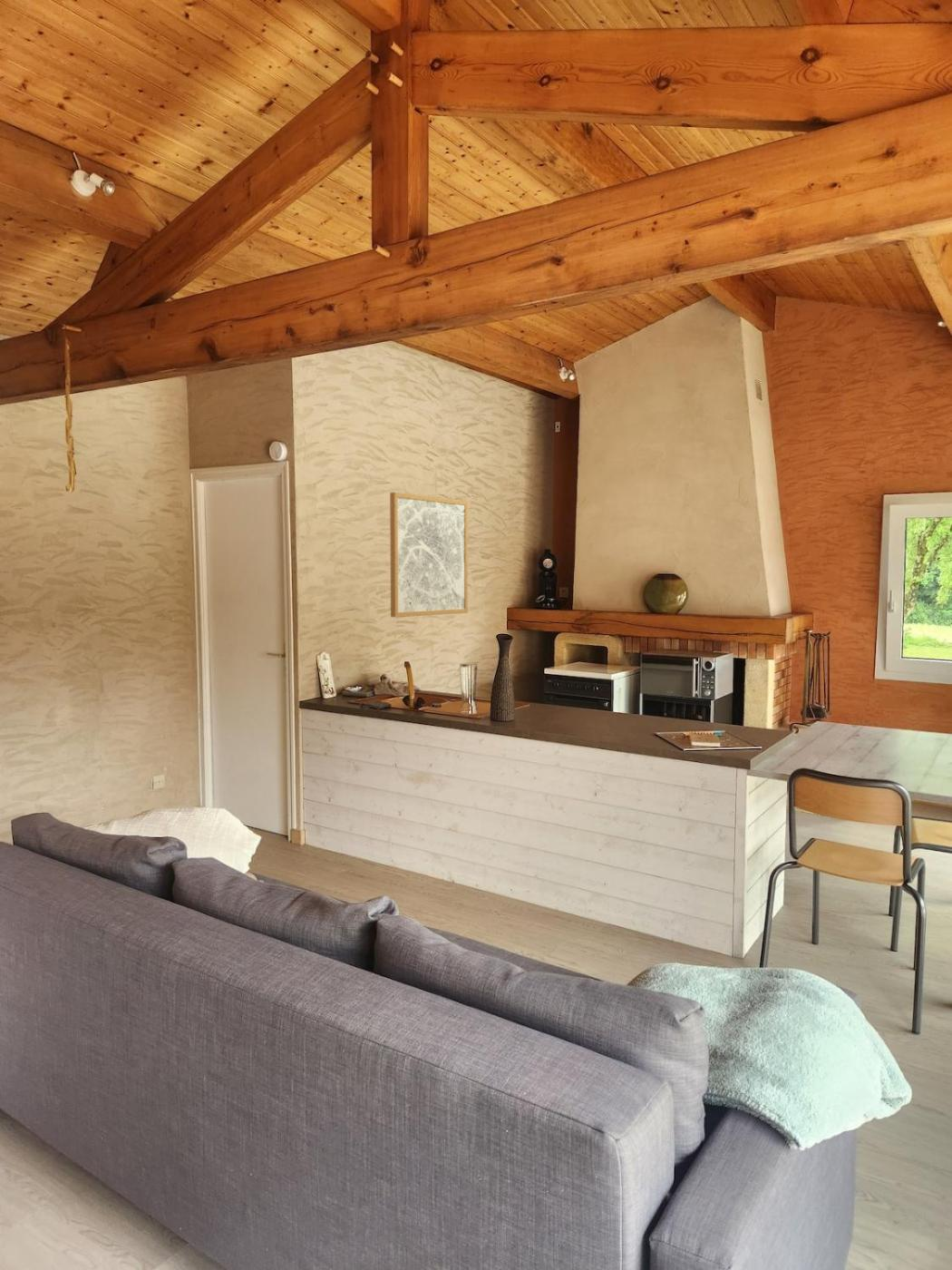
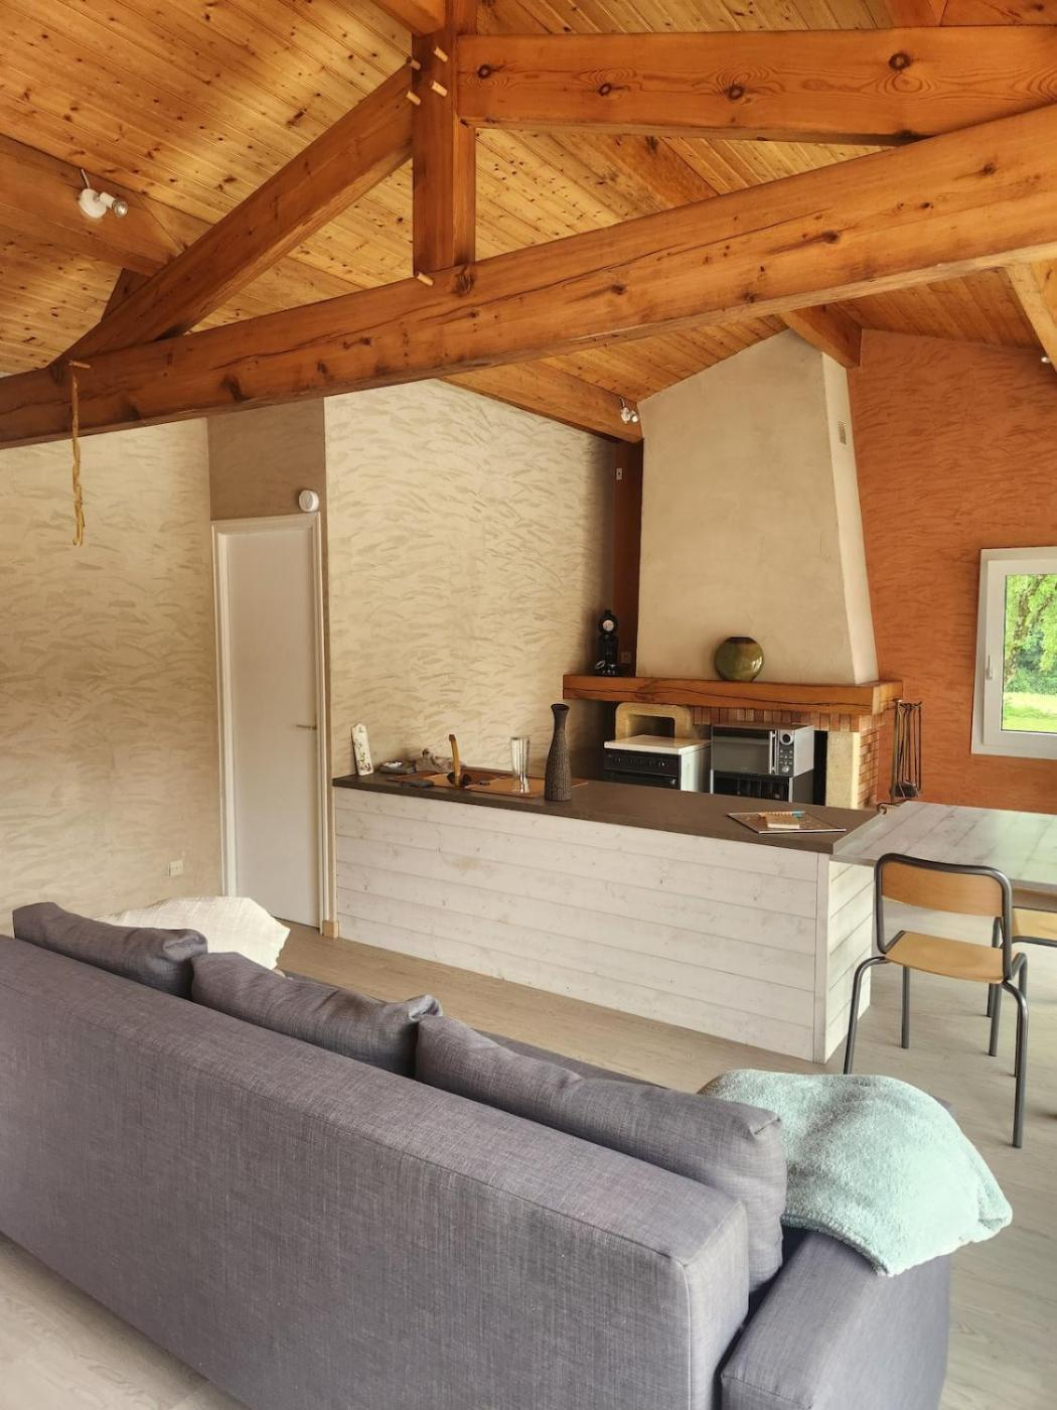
- wall art (431, 556)
